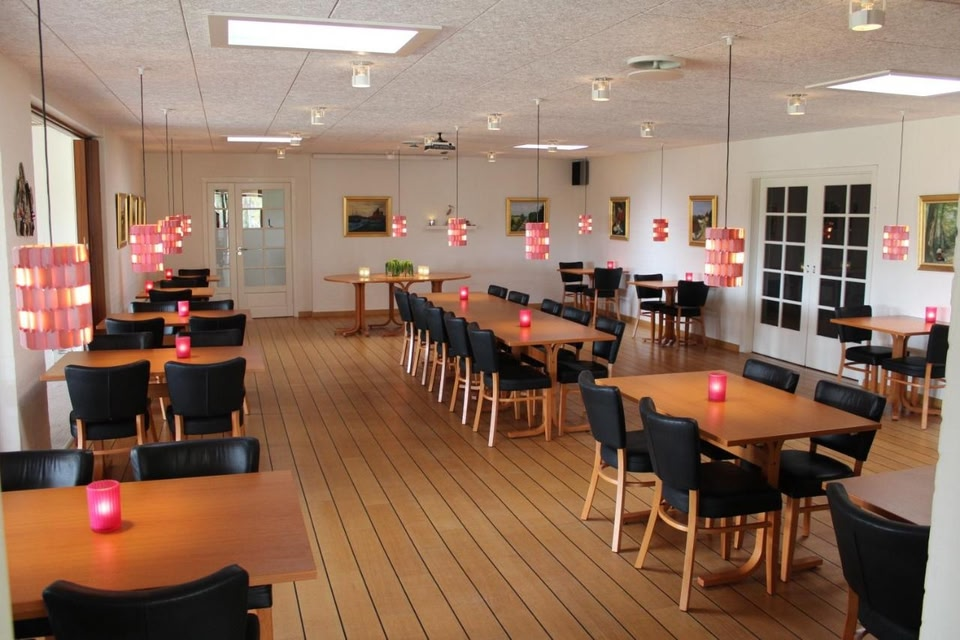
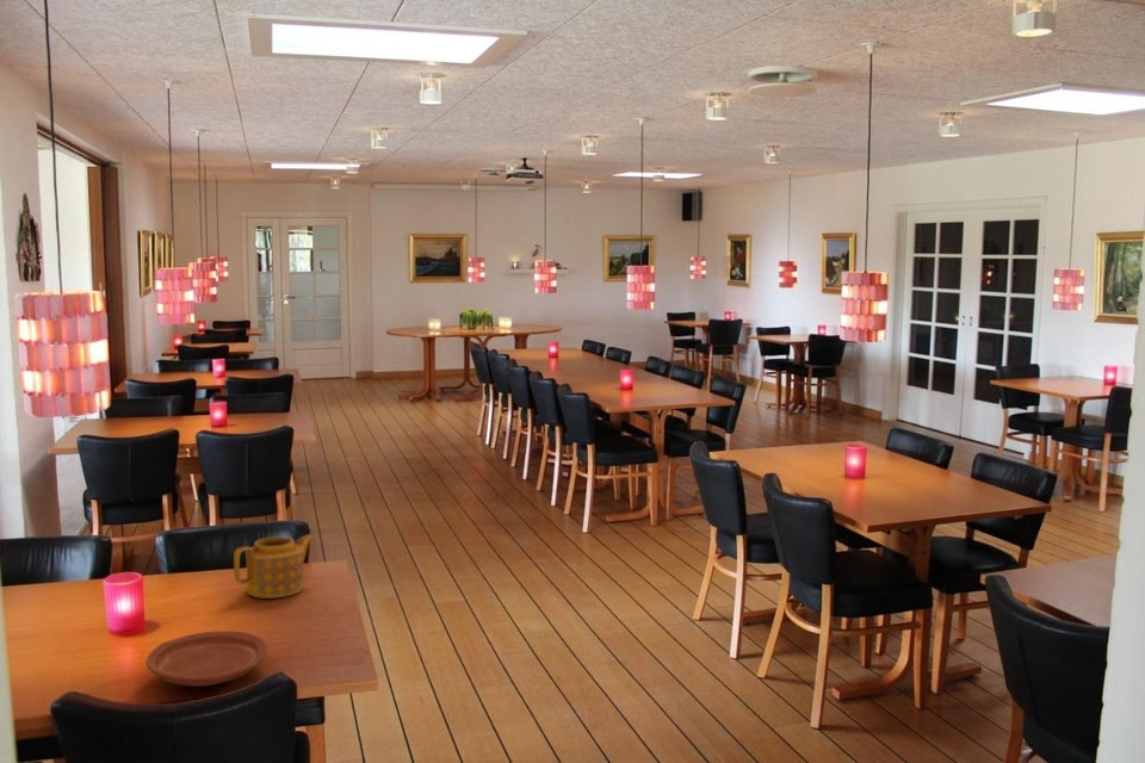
+ plate (209, 663)
+ teapot (276, 564)
